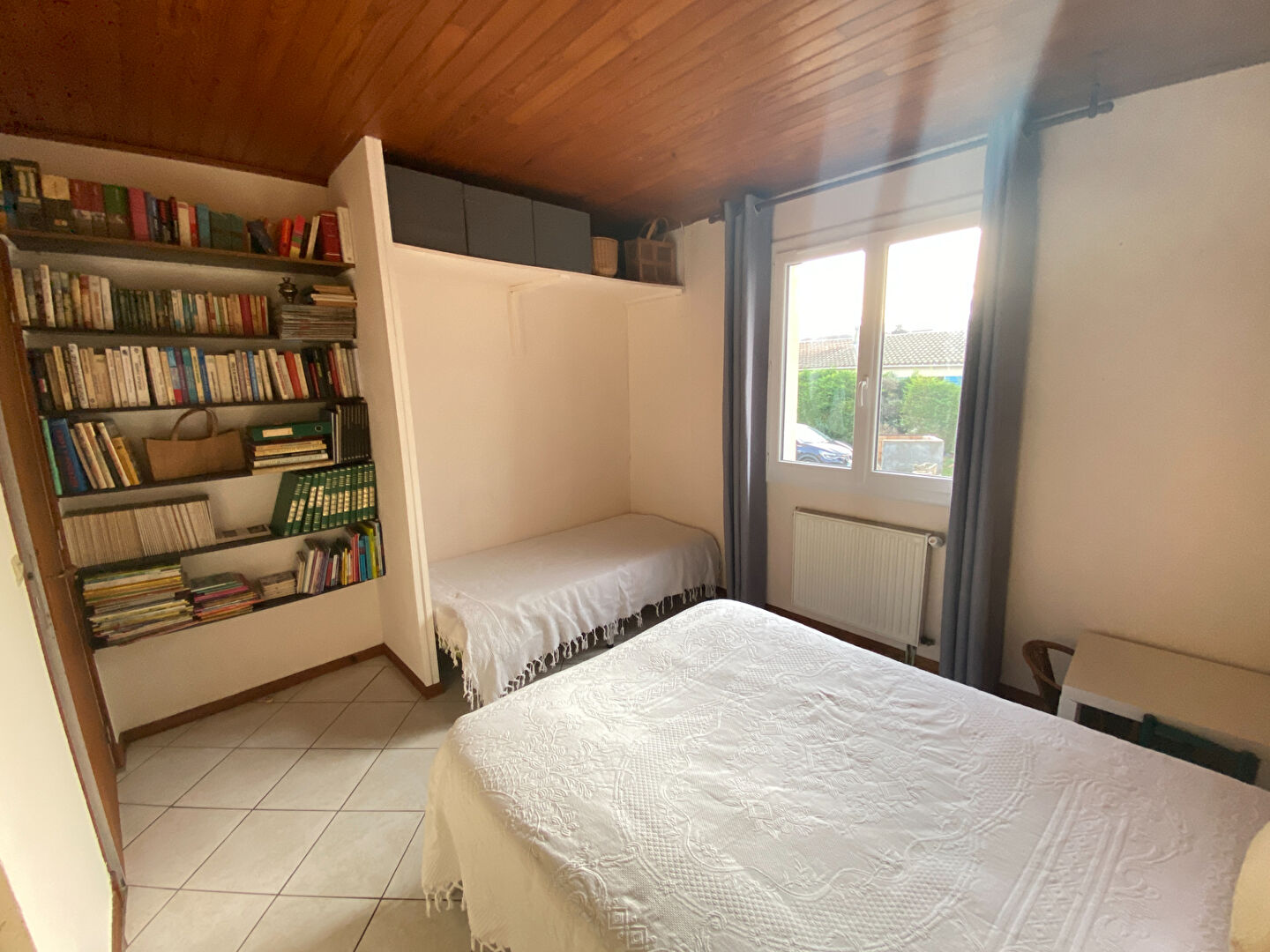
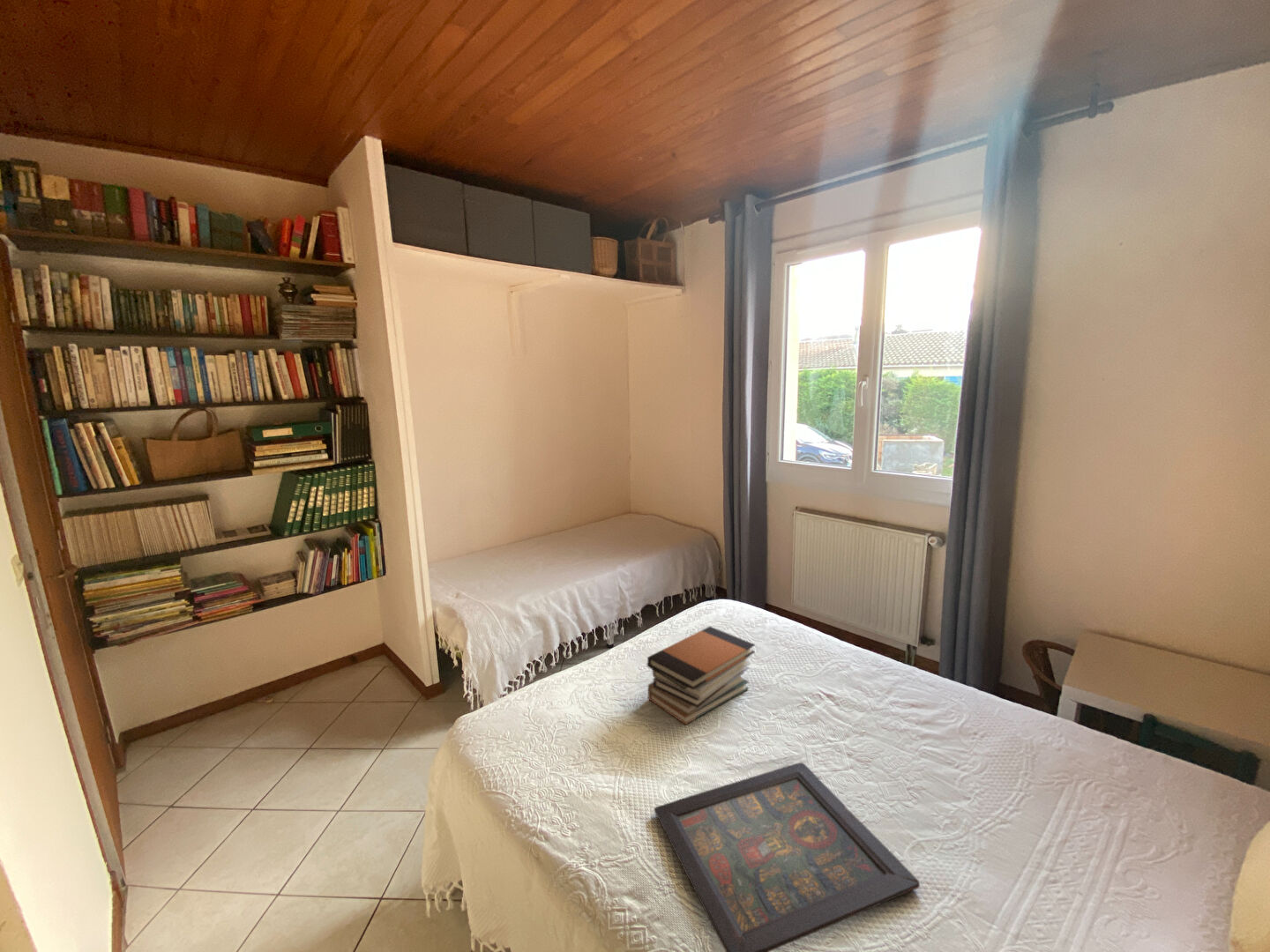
+ book stack (701, 672)
+ icon panel (774, 844)
